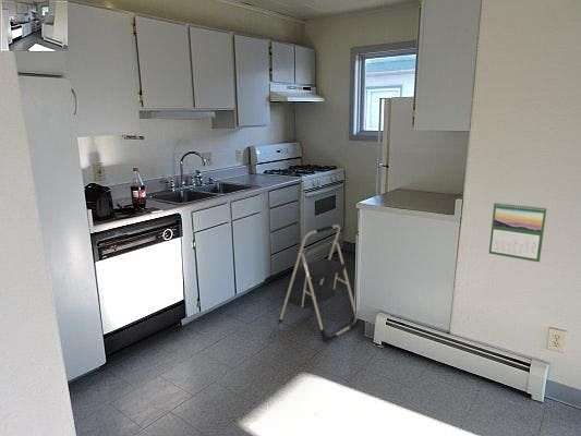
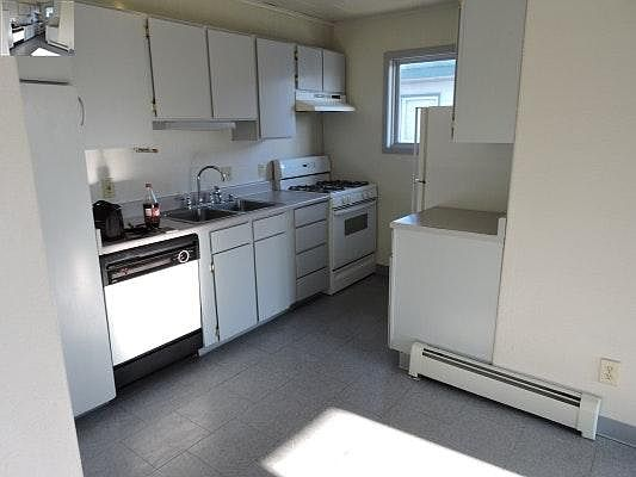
- calendar (516, 230)
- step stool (318, 276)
